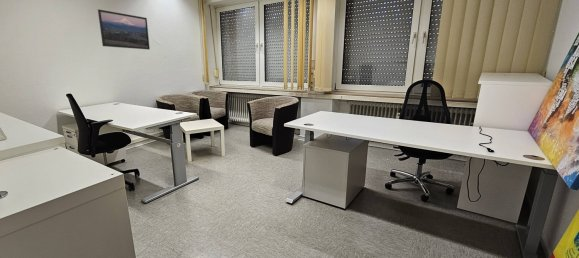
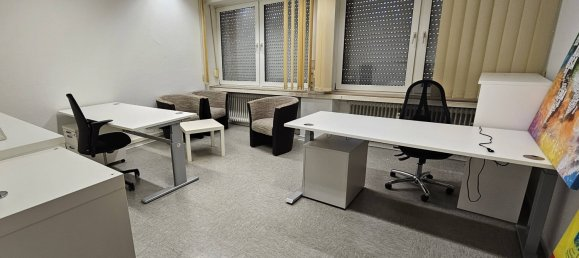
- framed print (125, 31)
